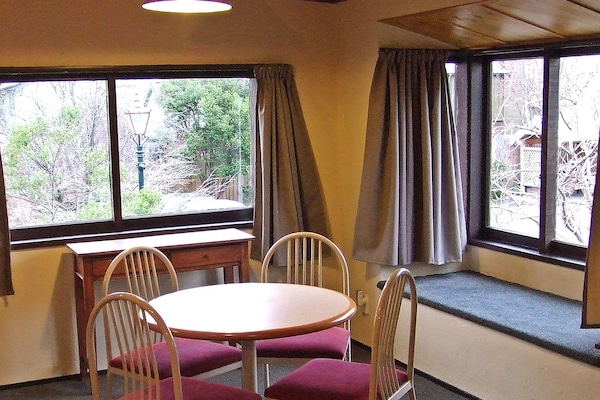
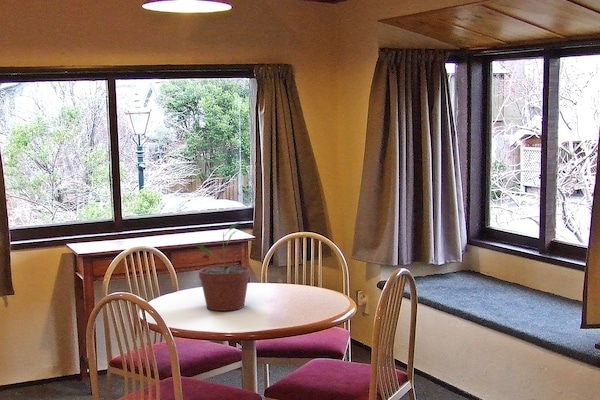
+ potted plant (224, 264)
